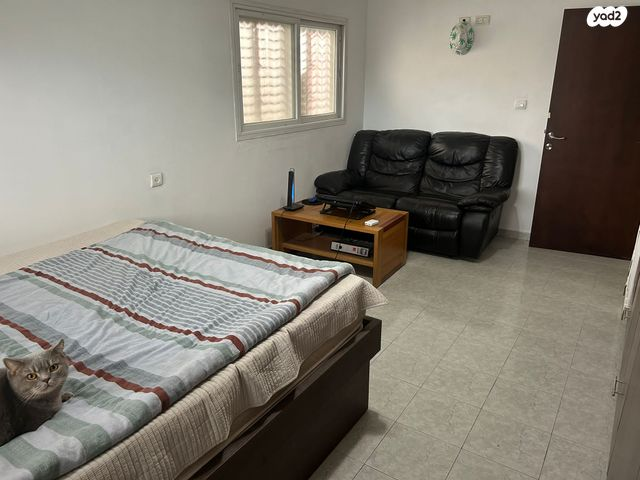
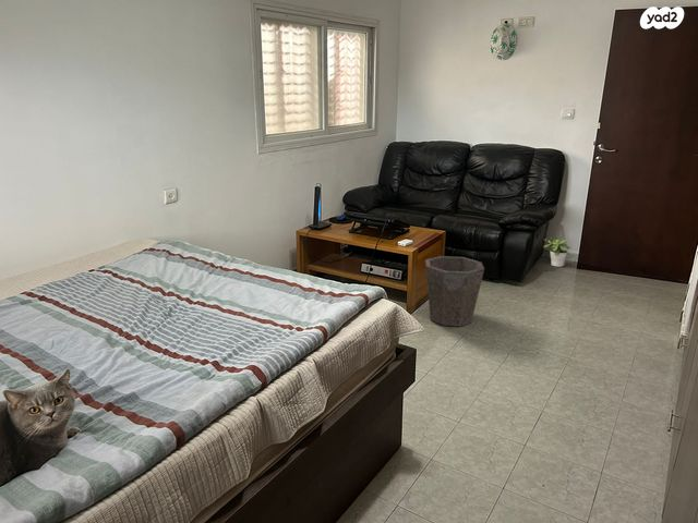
+ potted plant (555, 251)
+ waste bin (452, 291)
